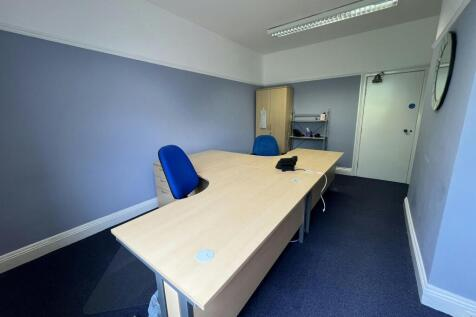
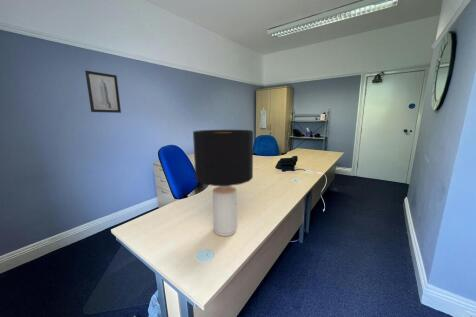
+ wall art (104, 93)
+ desk lamp (224, 182)
